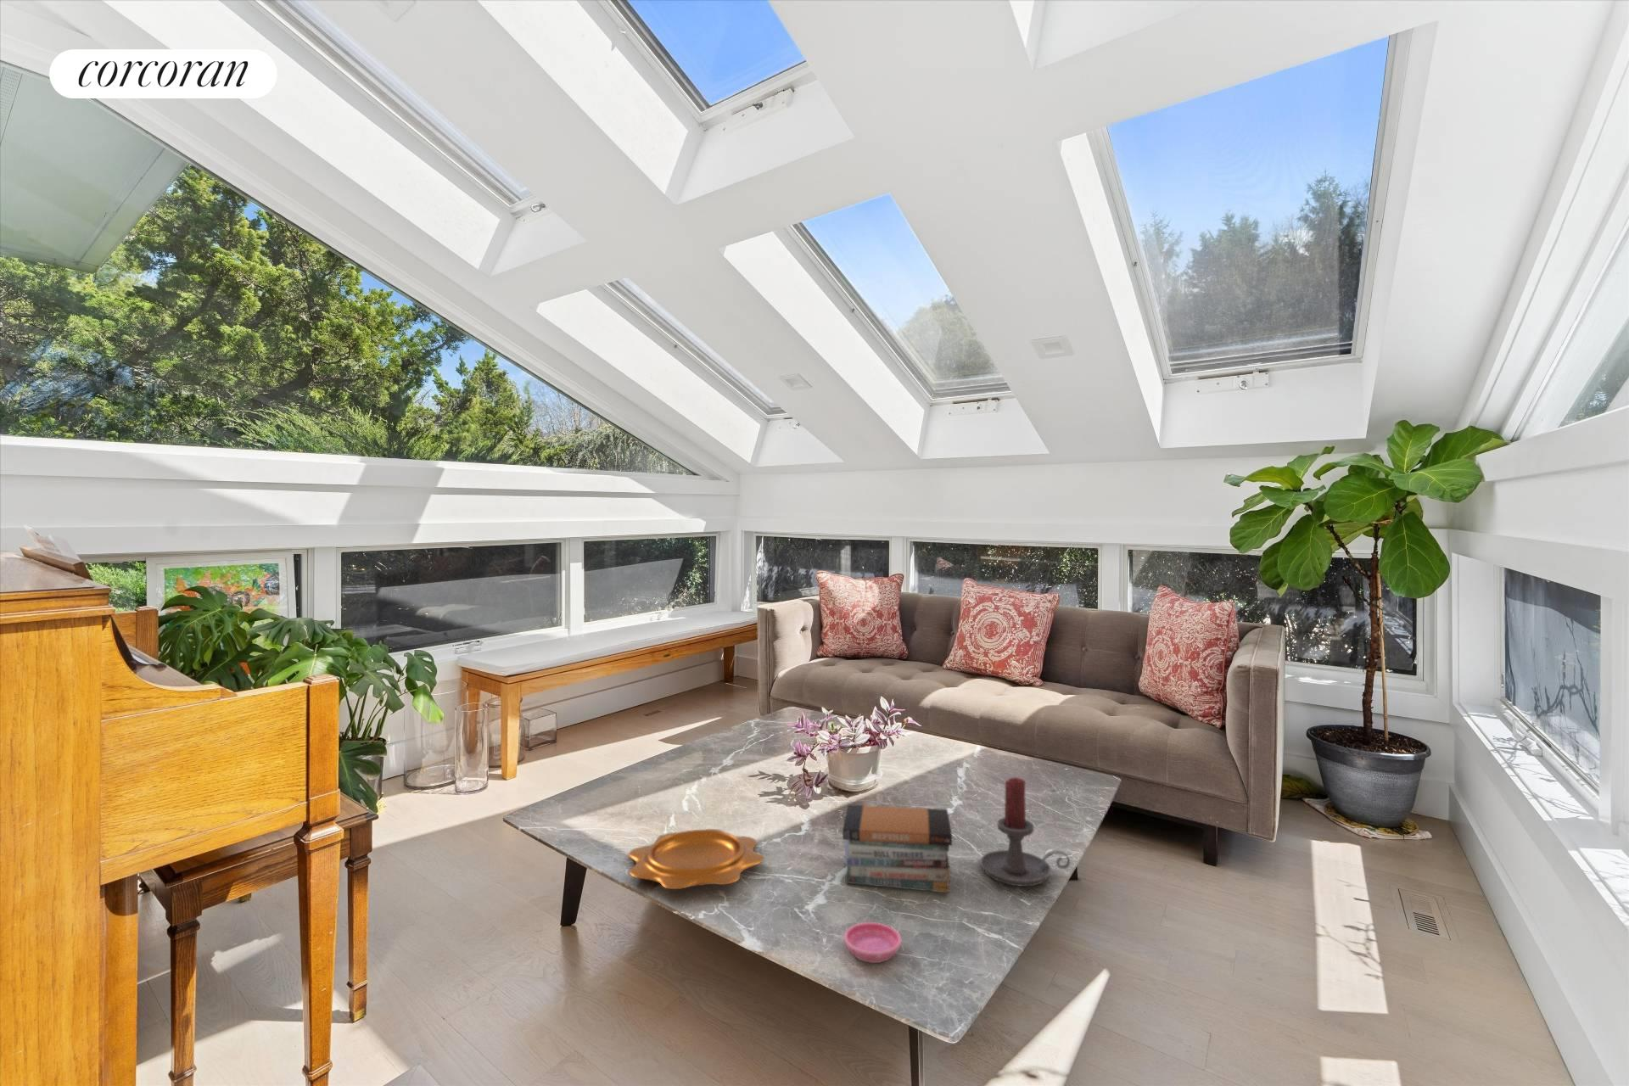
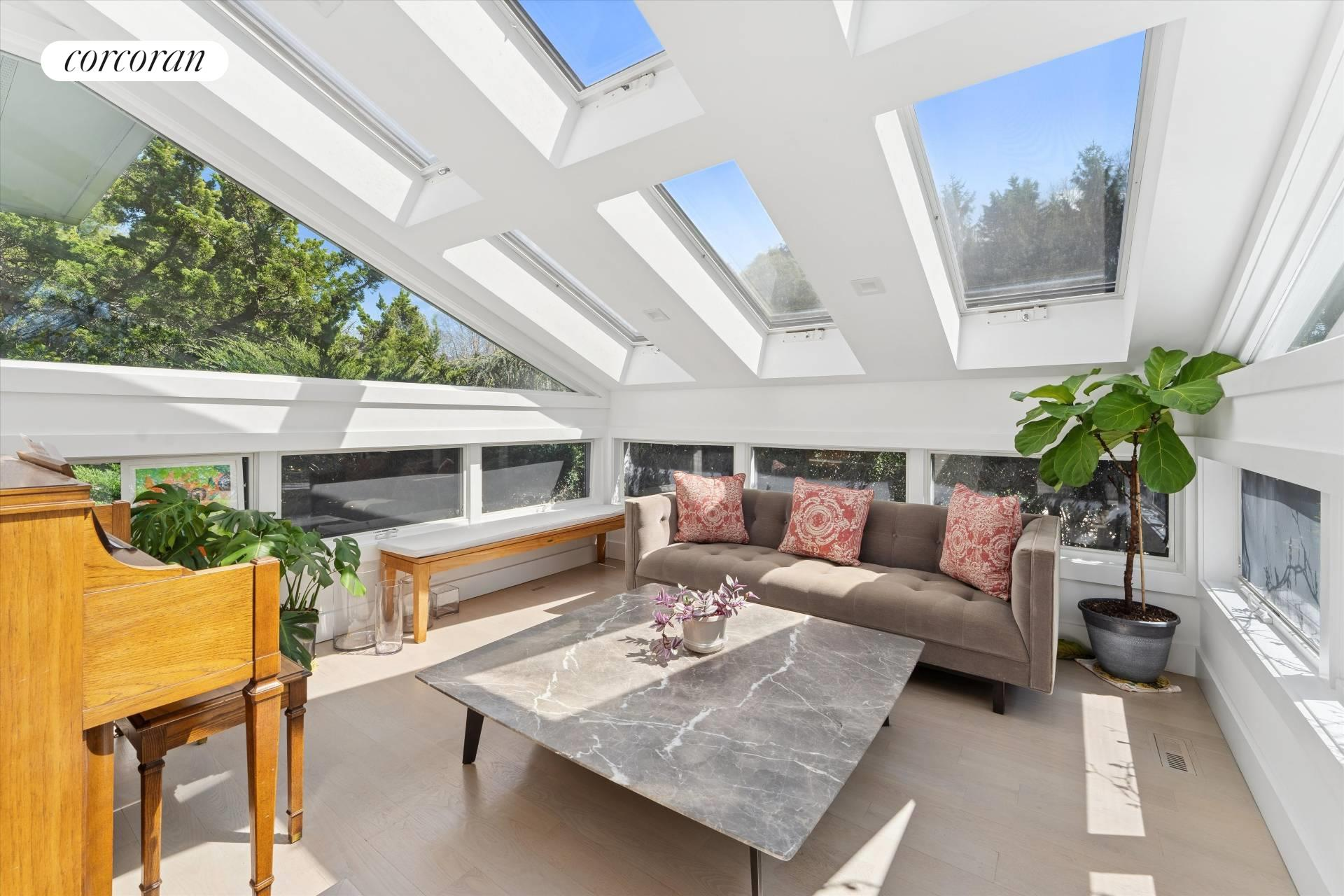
- saucer (873, 943)
- candle holder (1025, 824)
- decorative bowl (696, 856)
- book stack (896, 846)
